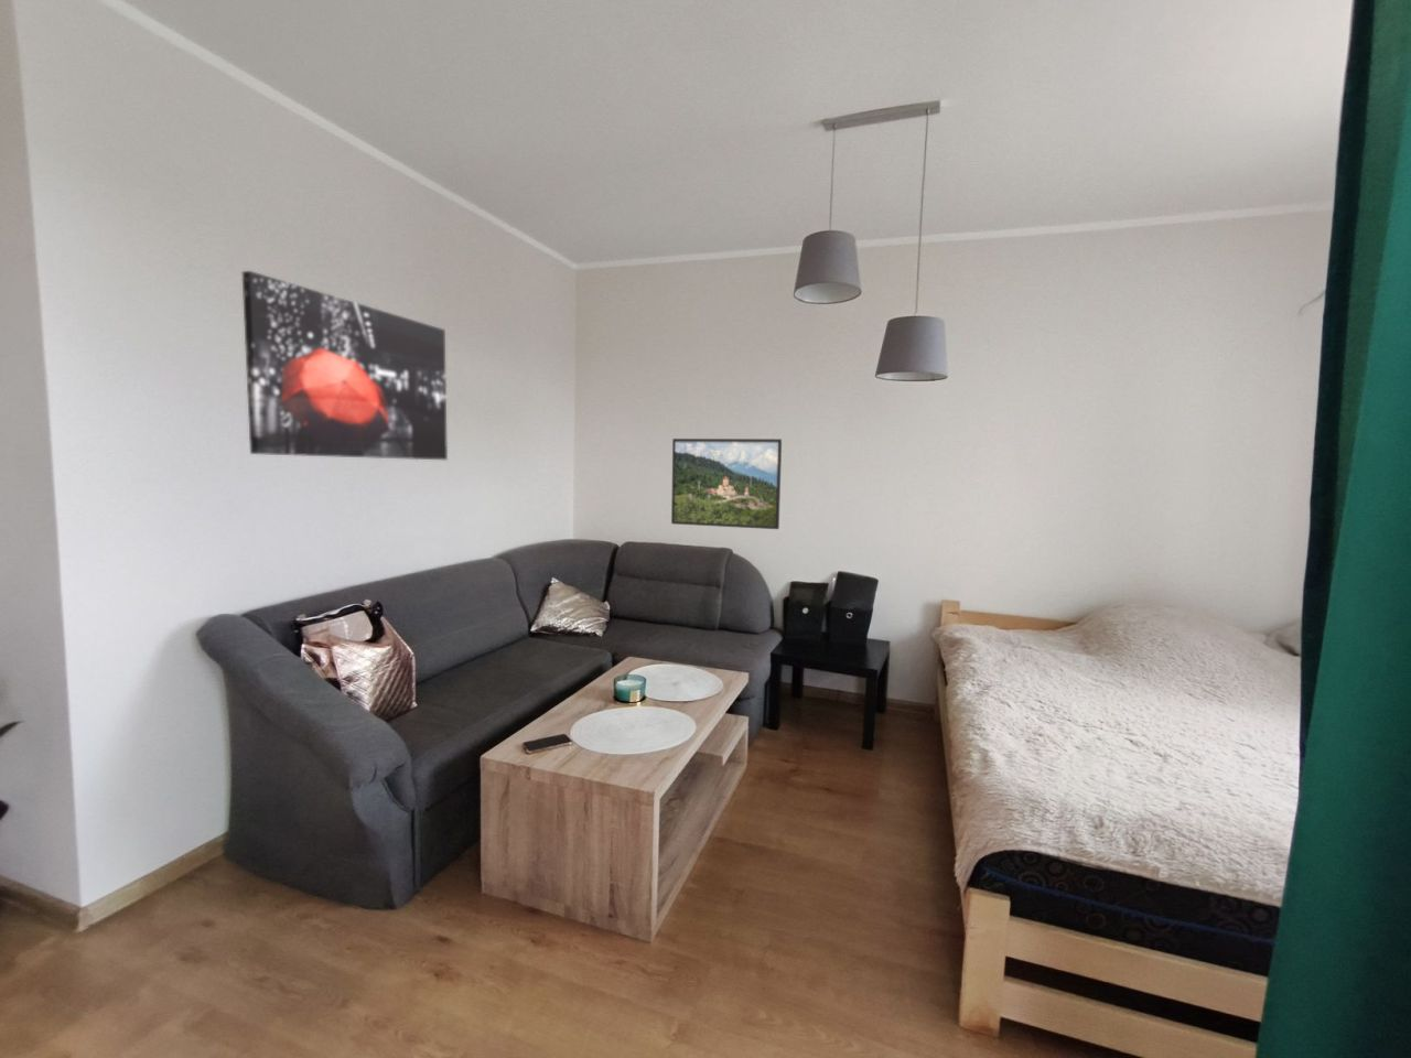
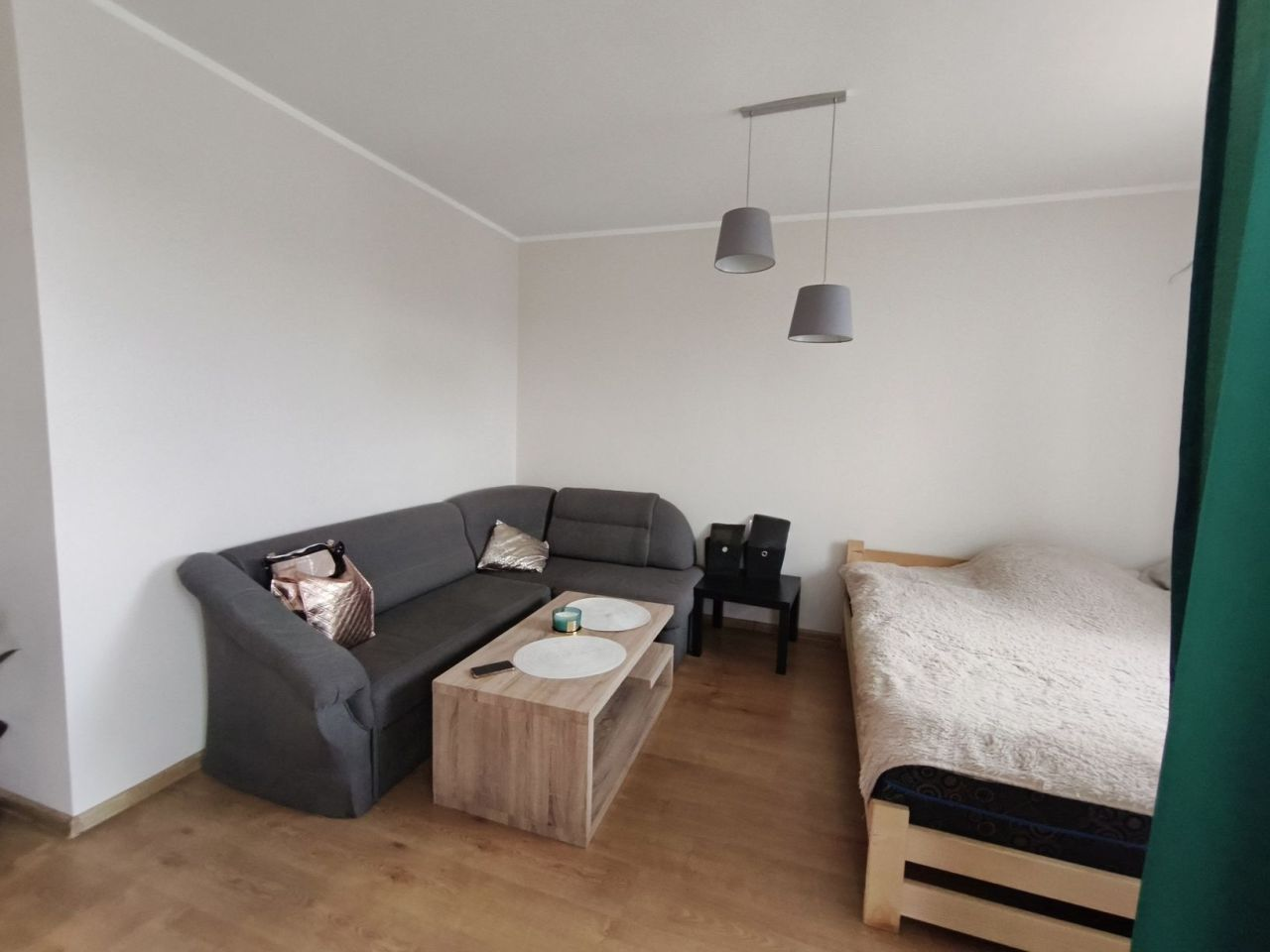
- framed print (724, 482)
- wall art (361, 381)
